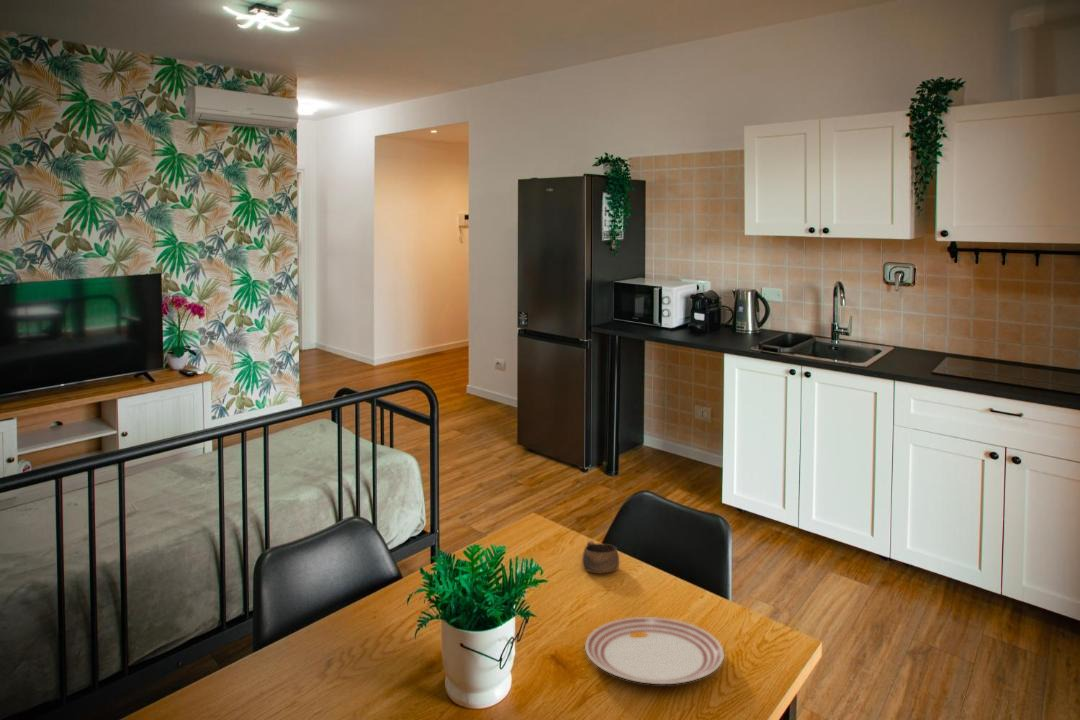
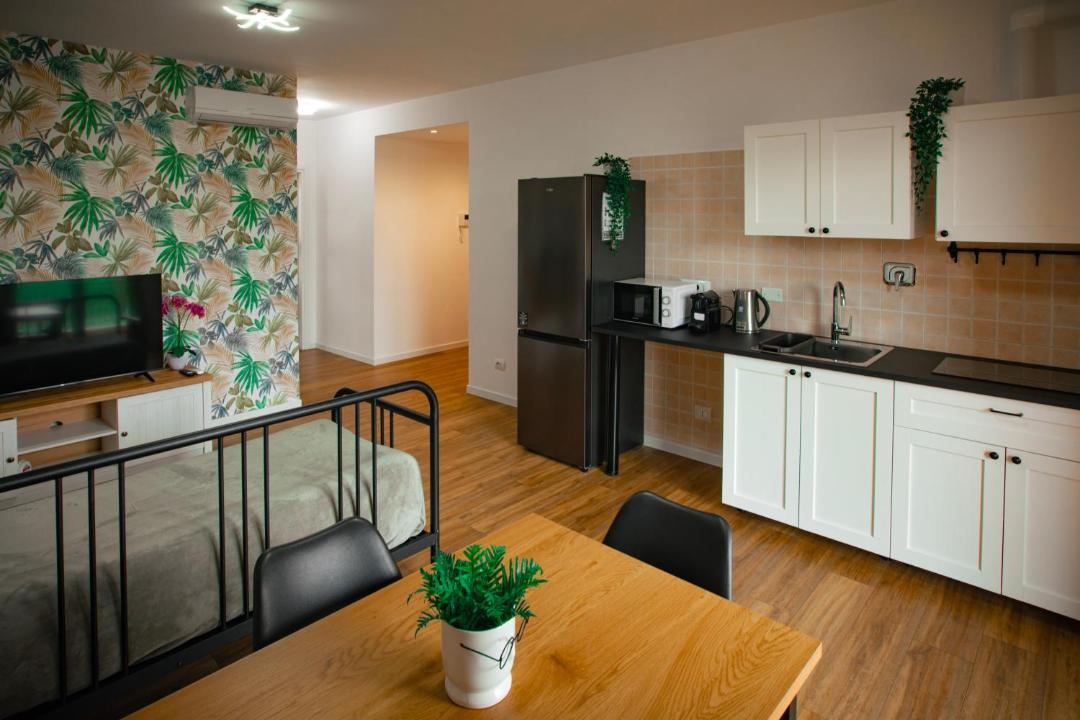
- dinner plate (653, 652)
- cup (599, 555)
